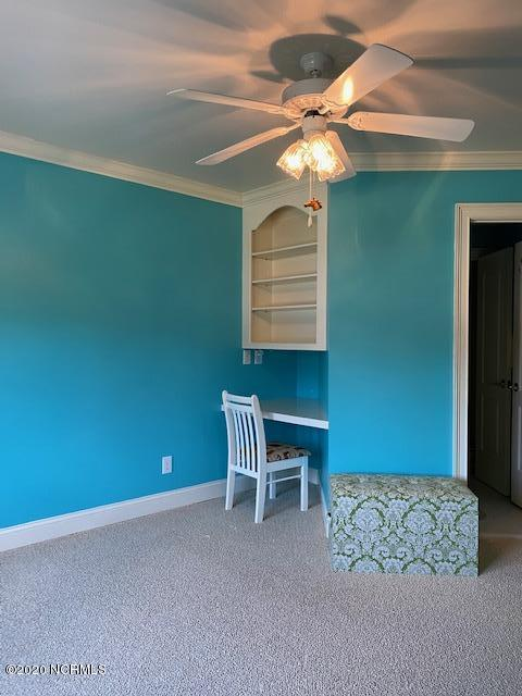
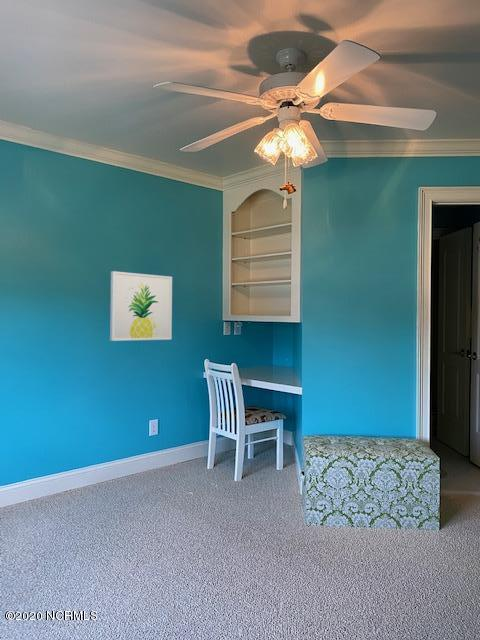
+ wall art (142, 307)
